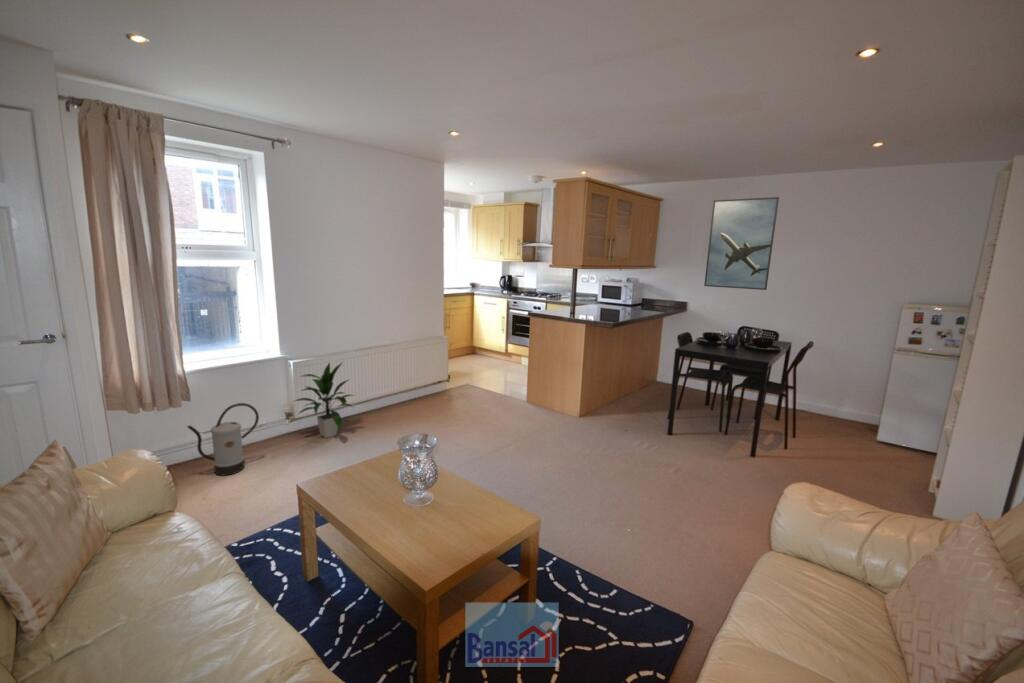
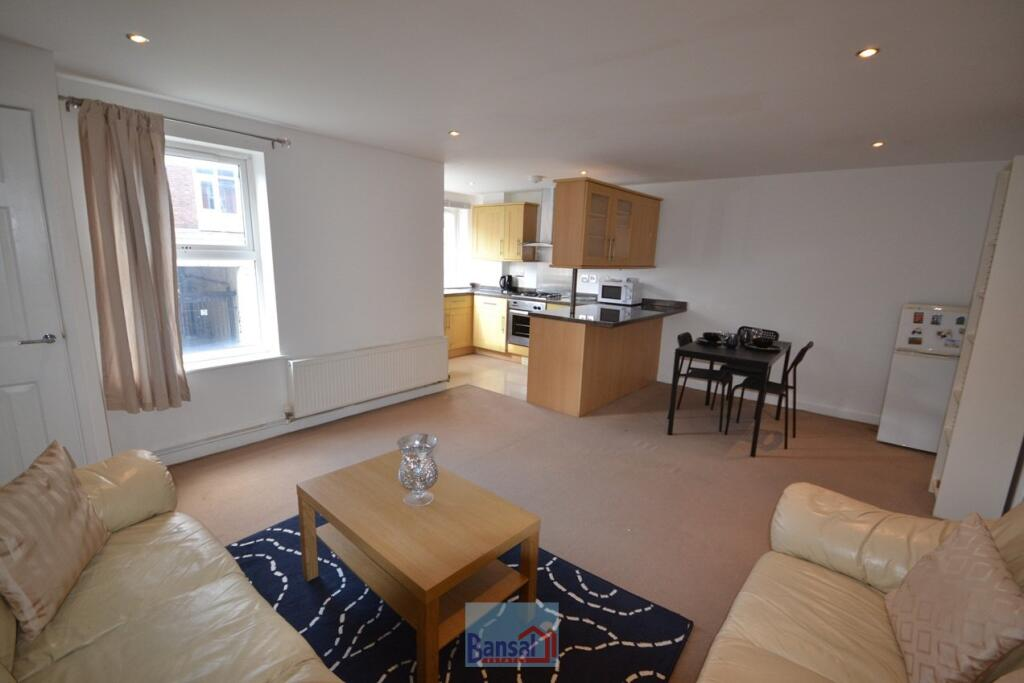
- indoor plant (326, 400)
- watering can (225, 438)
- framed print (739, 244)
